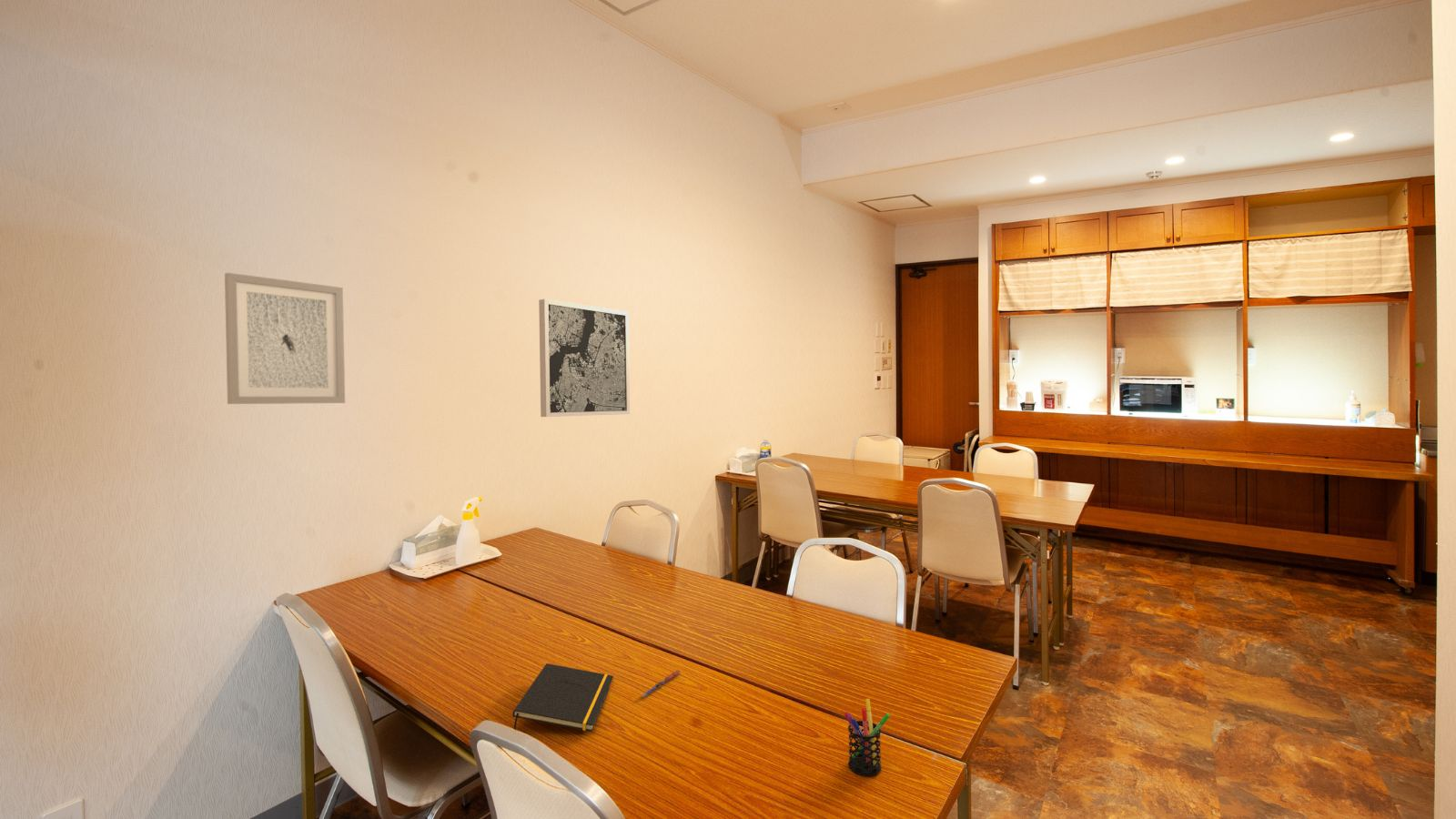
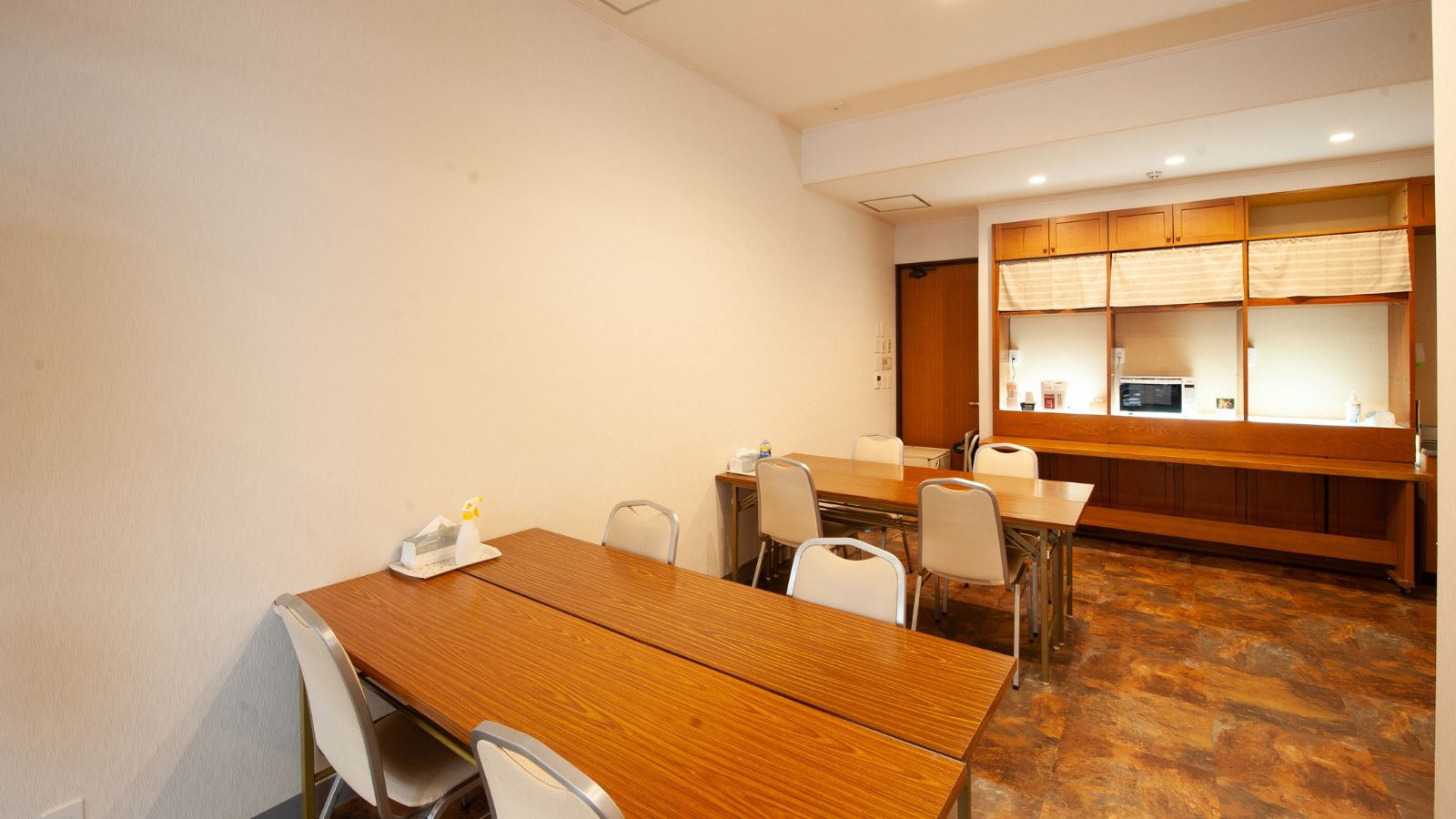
- wall art (288, 342)
- wall art (587, 360)
- pen (661, 682)
- pen holder (868, 734)
- notepad (567, 694)
